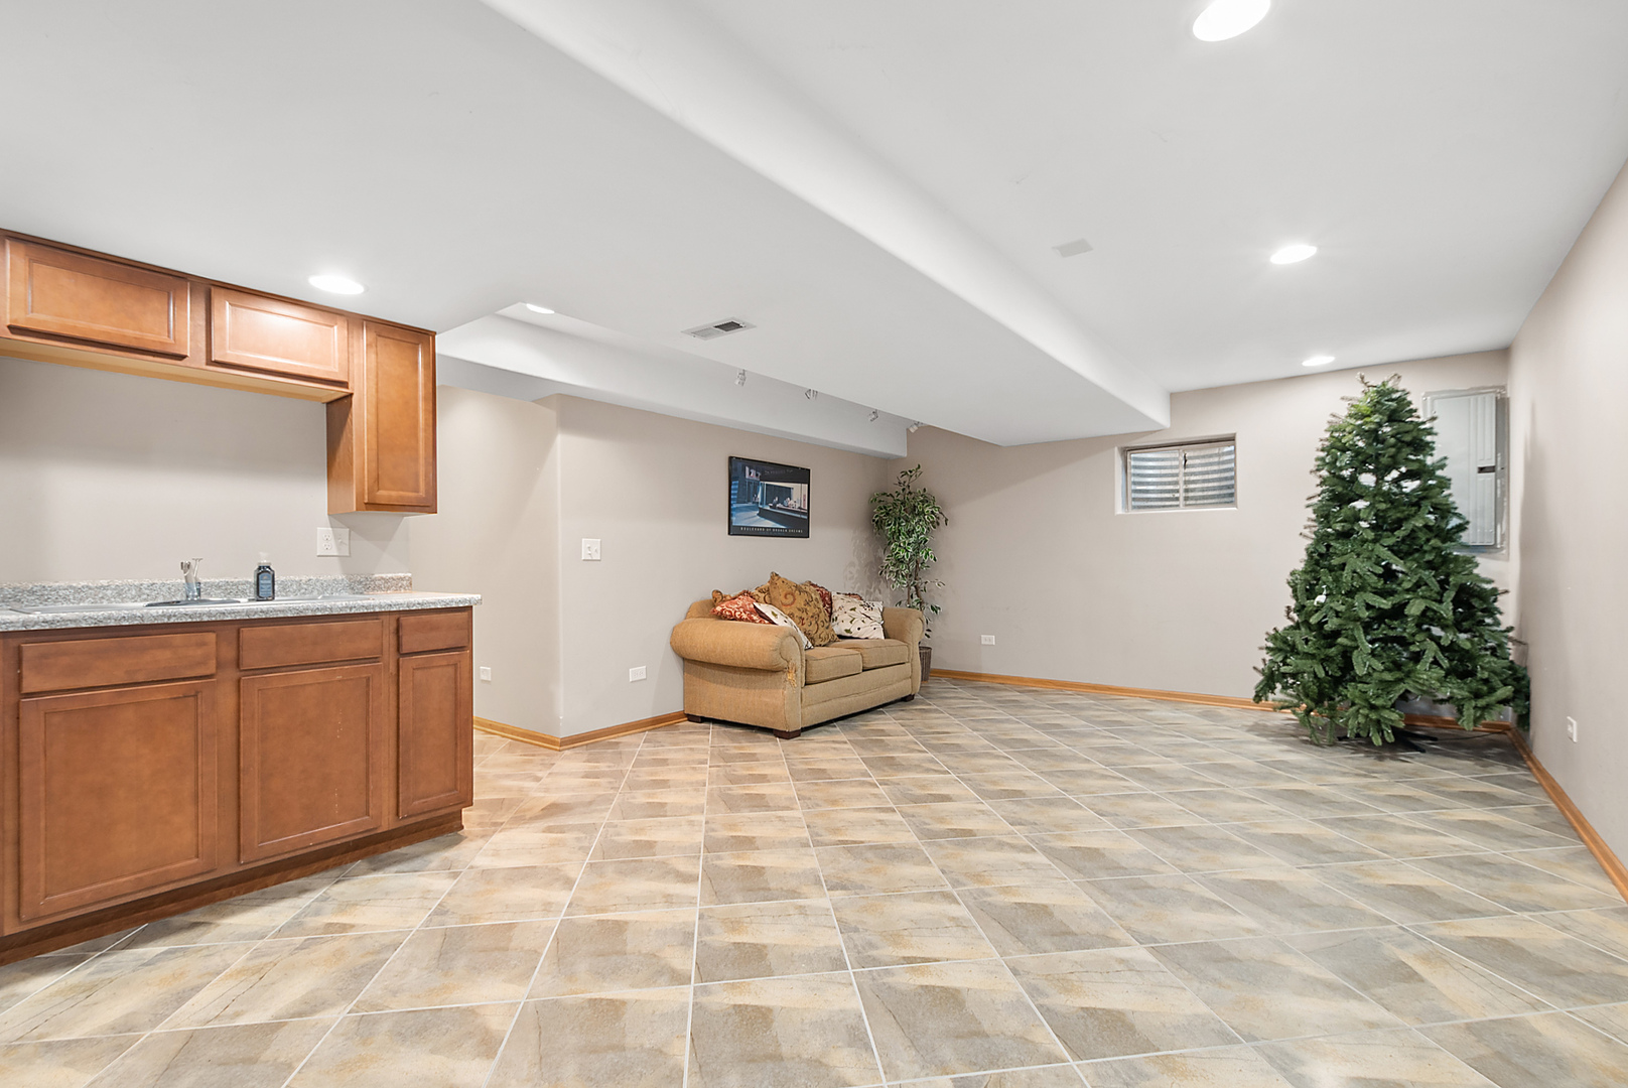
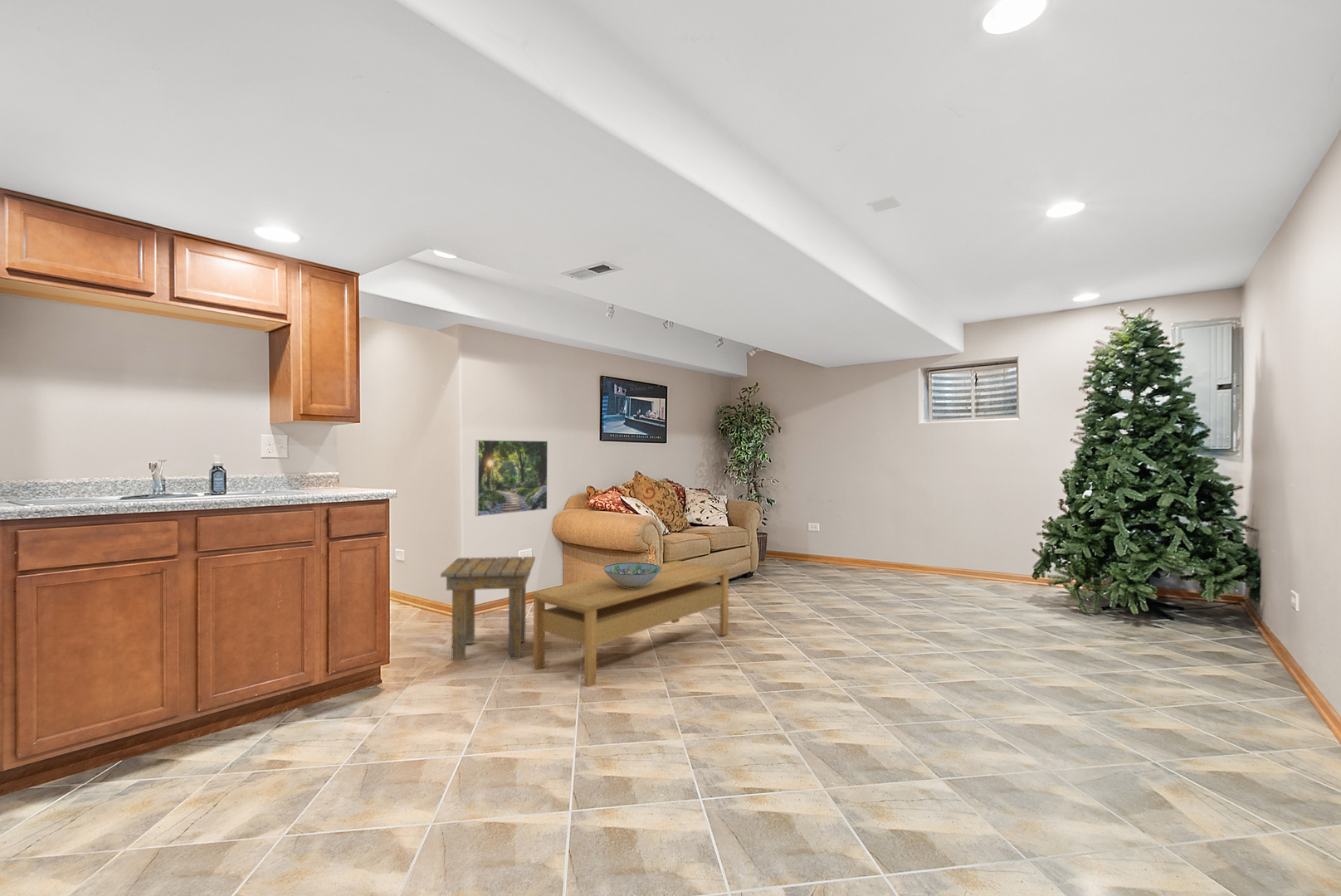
+ side table (475, 604)
+ decorative bowl (632, 577)
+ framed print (513, 476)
+ coffee table (639, 614)
